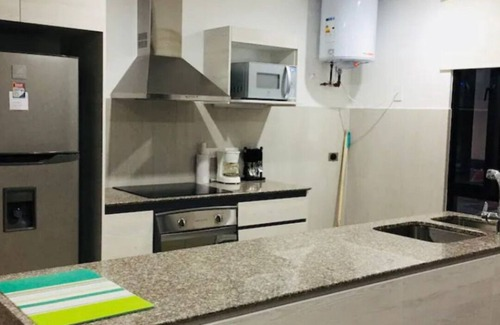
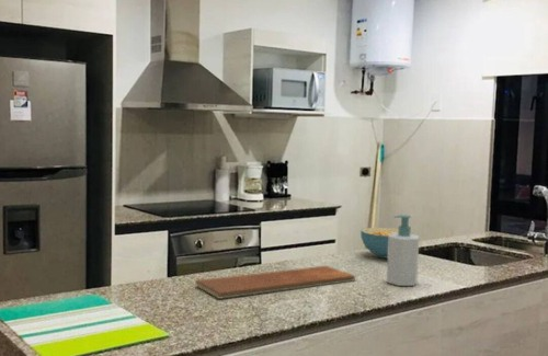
+ chopping board (277, 279)
+ soap bottle (403, 249)
+ cereal bowl (386, 243)
